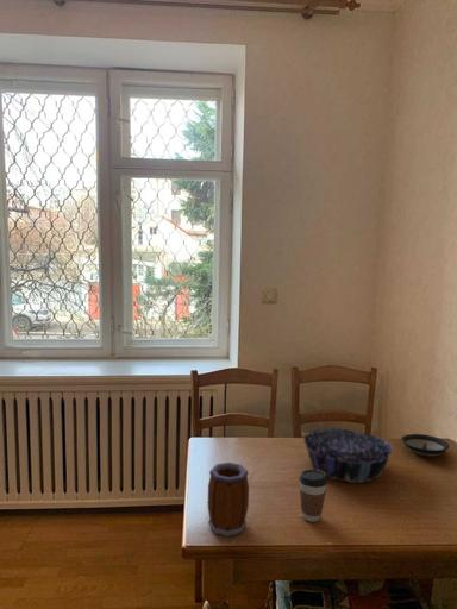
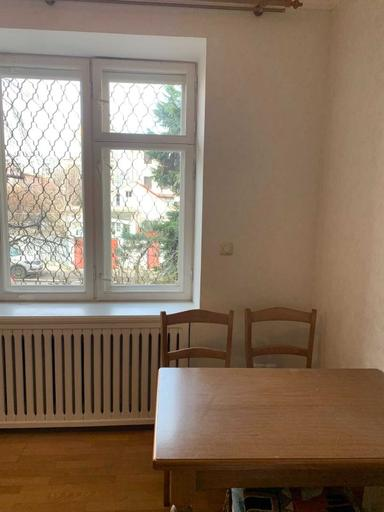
- coffee cup (312, 495)
- saucer (424, 446)
- mug (230, 500)
- decorative bowl (346, 456)
